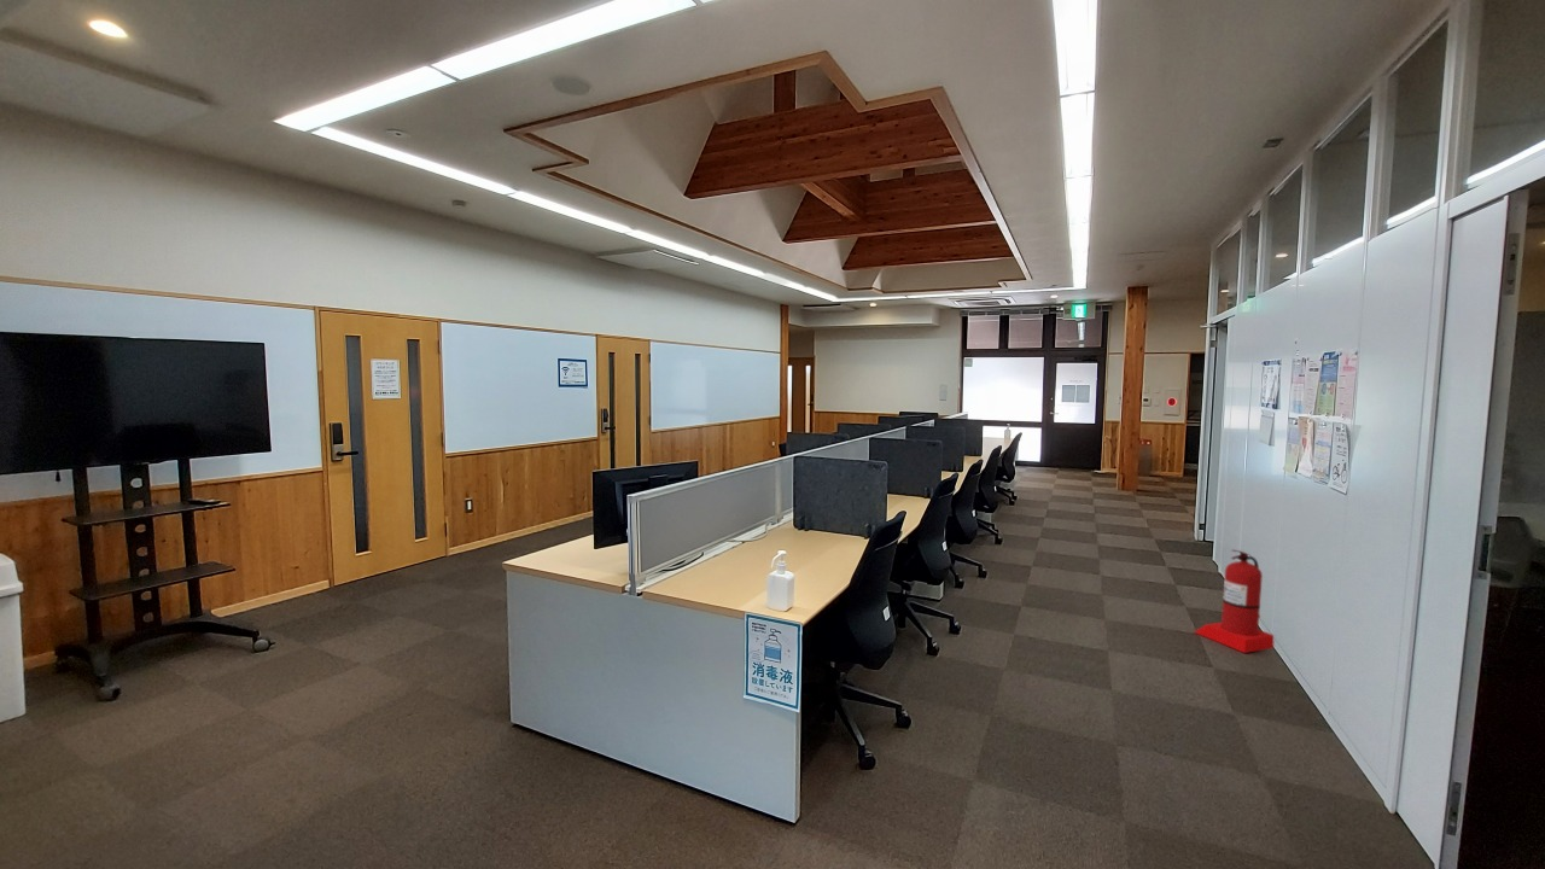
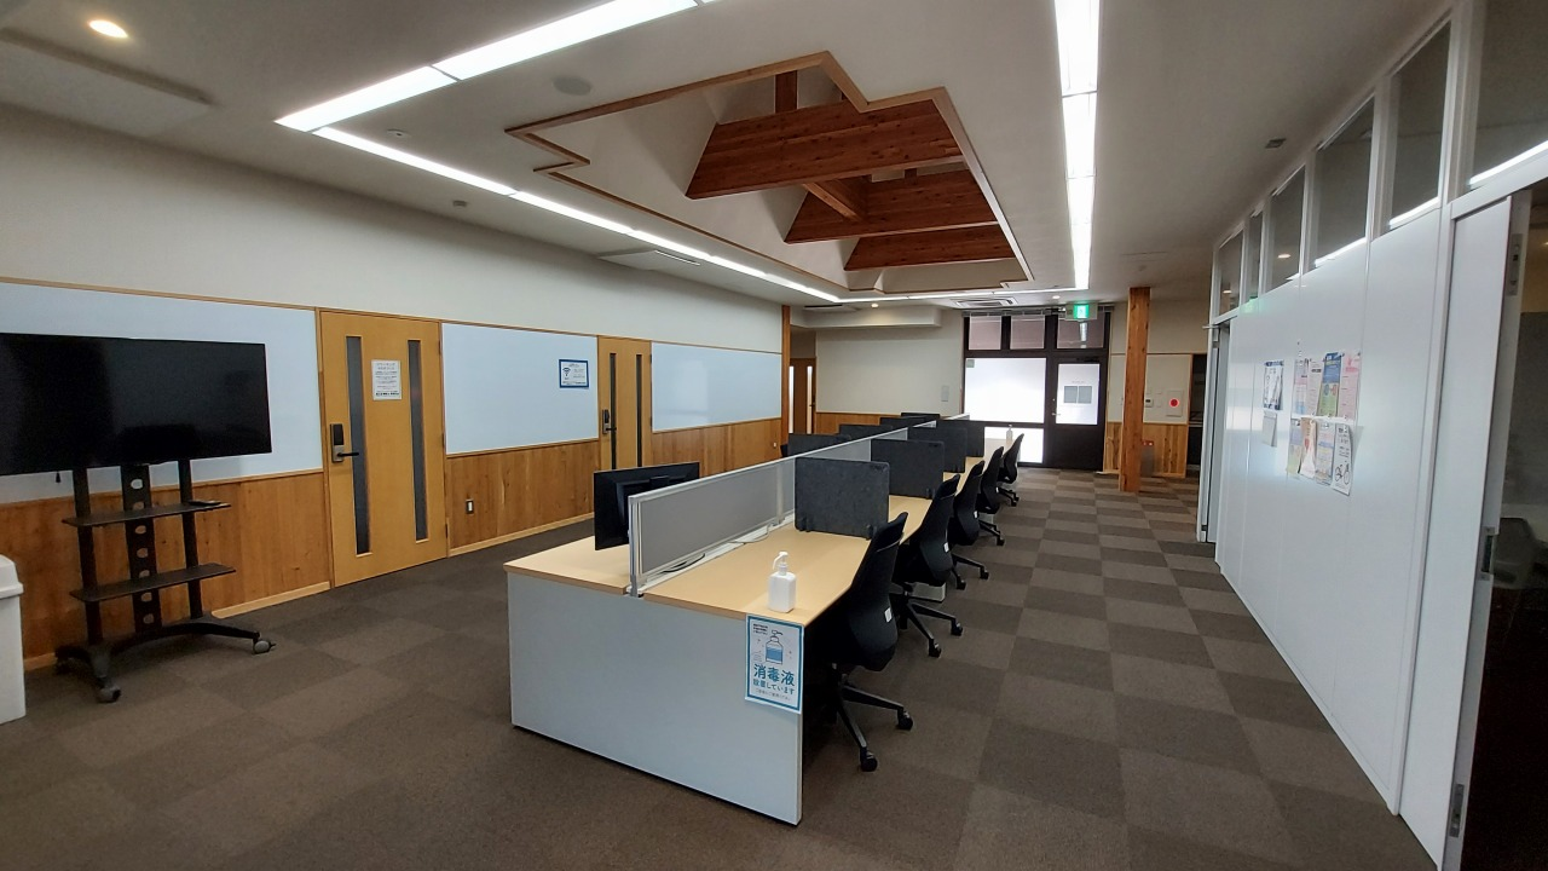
- fire extinguisher (1235, 594)
